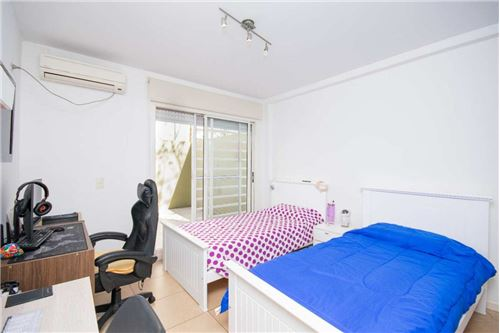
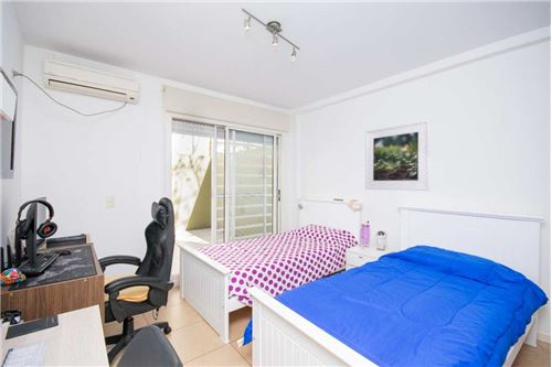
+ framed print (394, 158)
